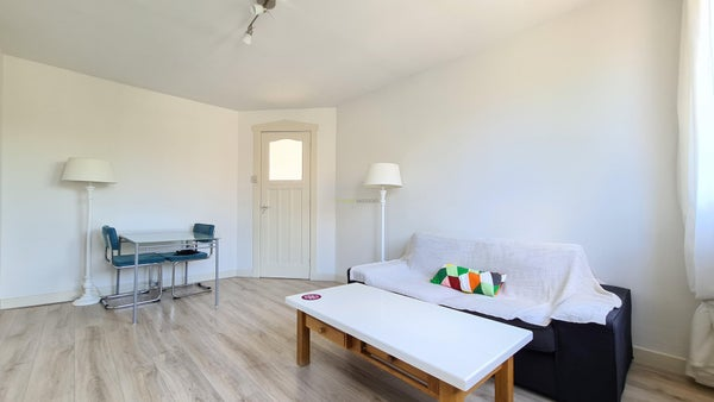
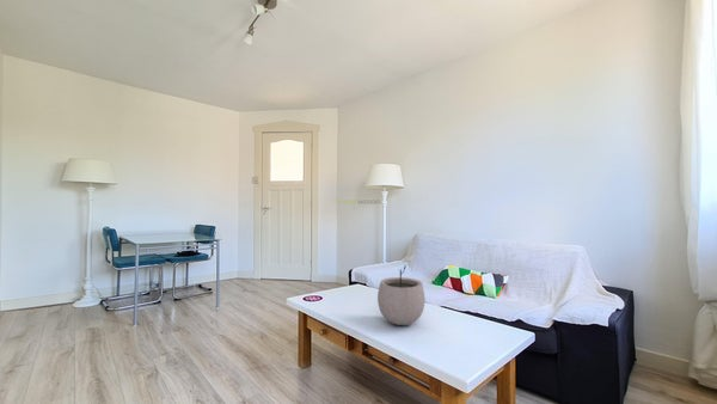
+ plant pot (400, 293)
